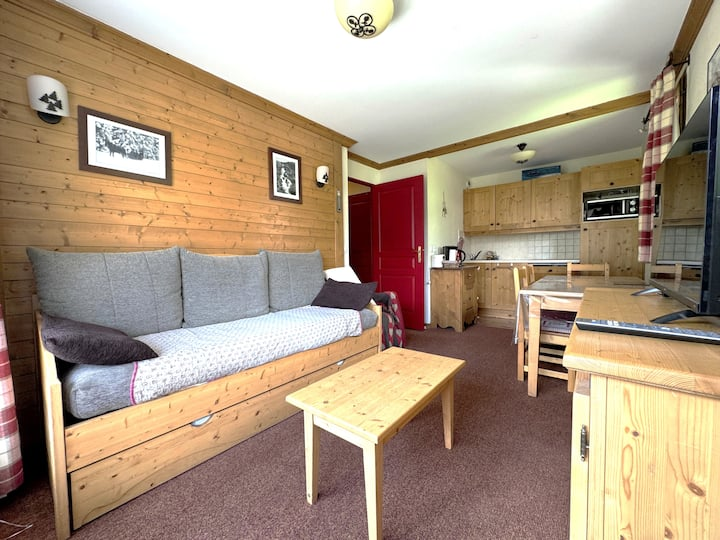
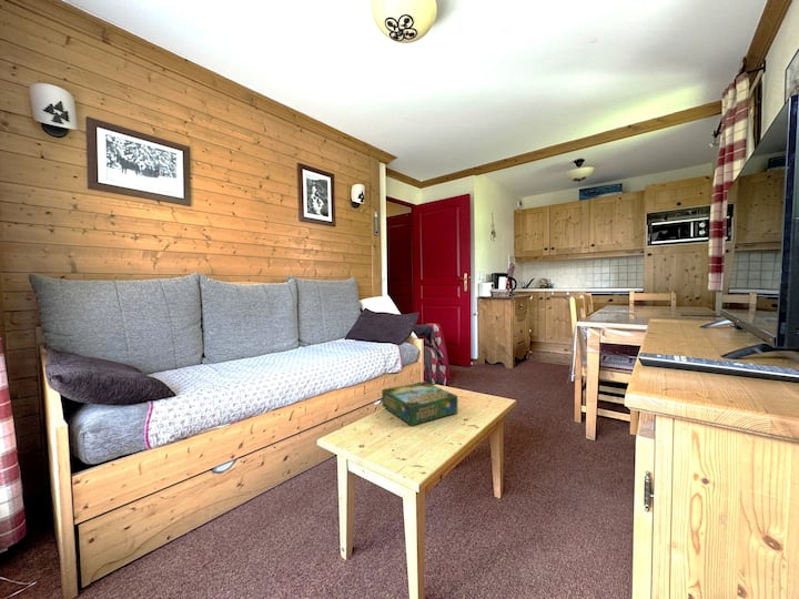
+ board game (418, 400)
